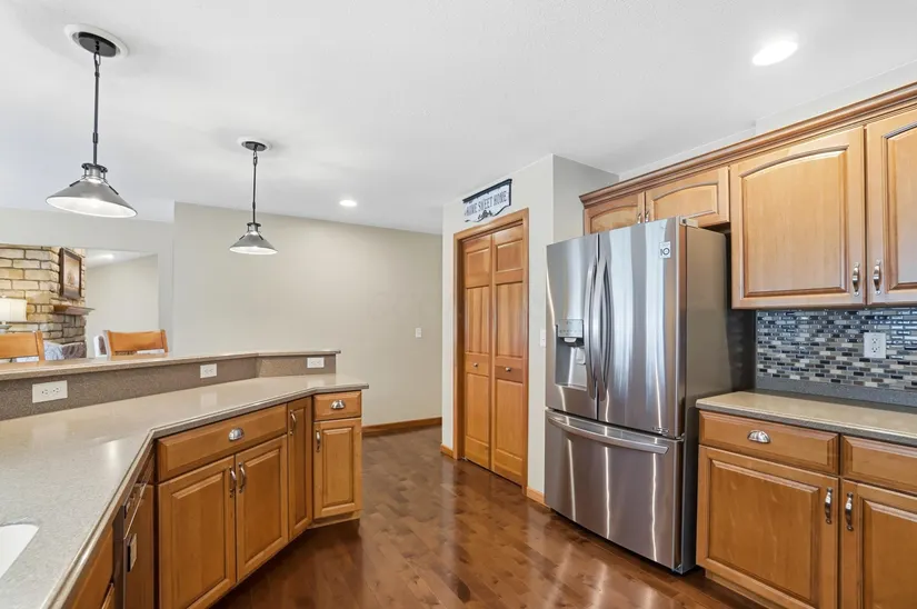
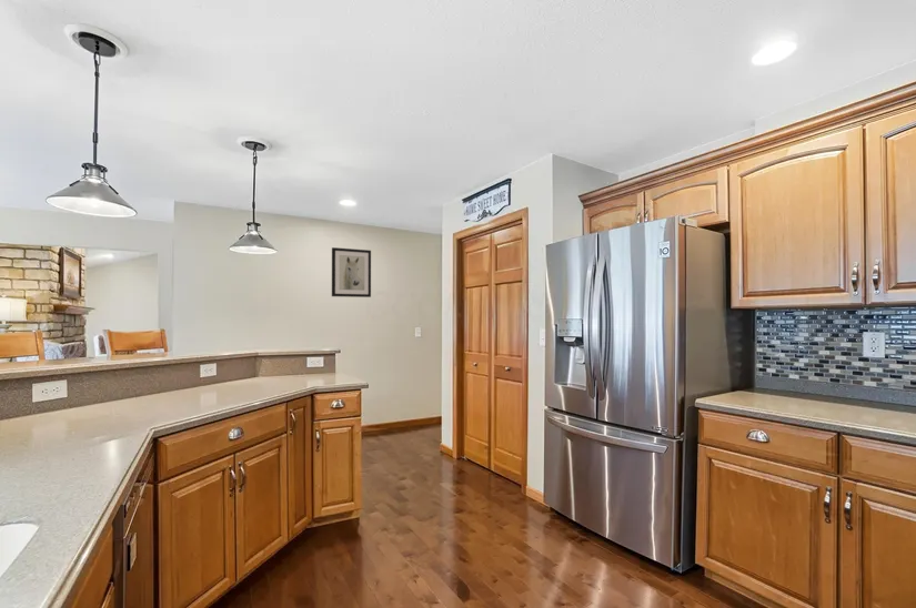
+ wall art (351, 273)
